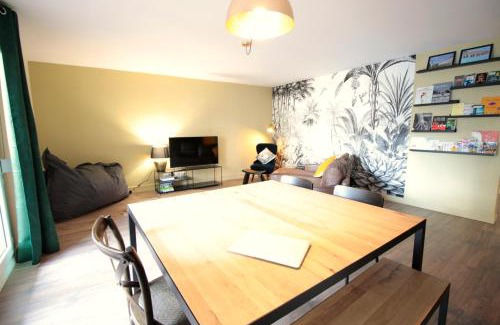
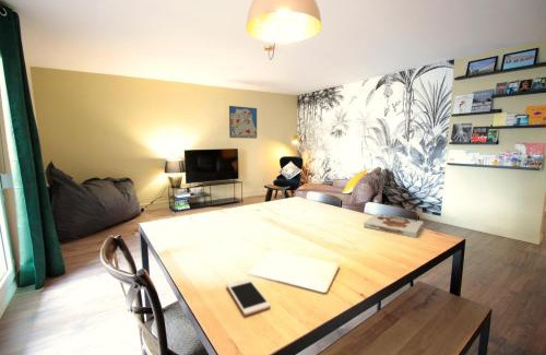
+ board game (393, 224)
+ wall art (244, 122)
+ cell phone (247, 295)
